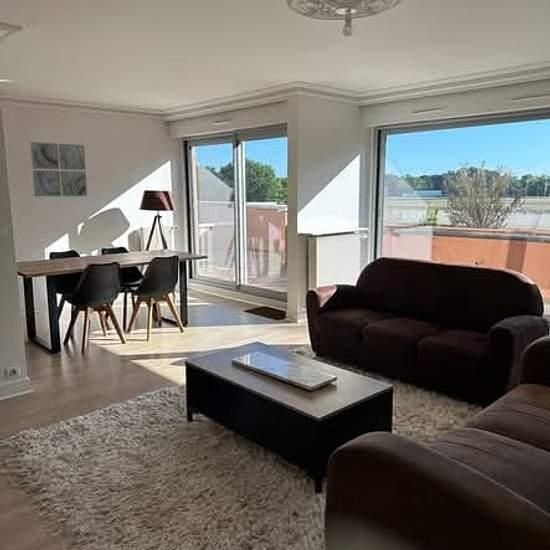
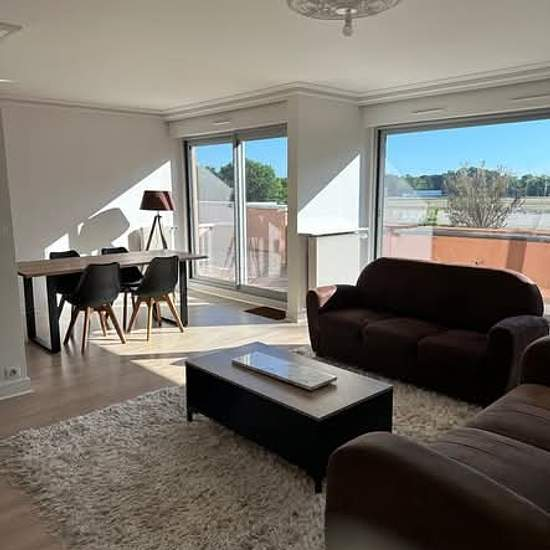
- wall art (60, 169)
